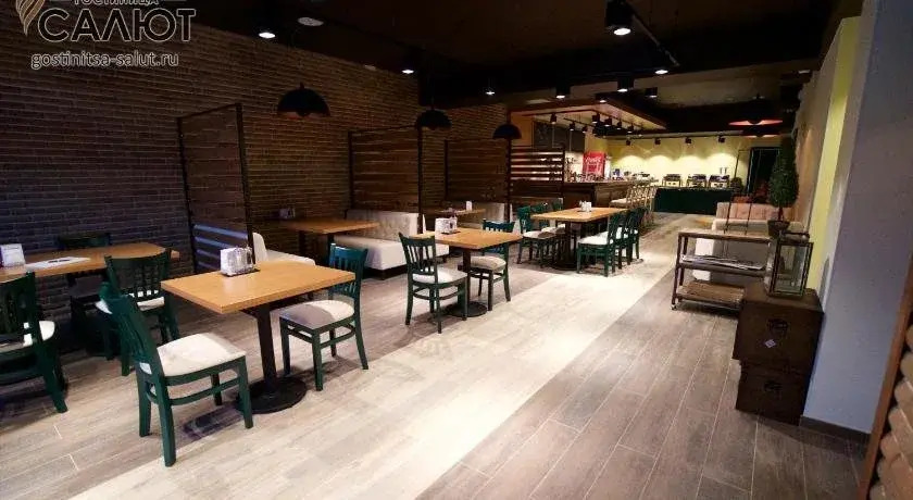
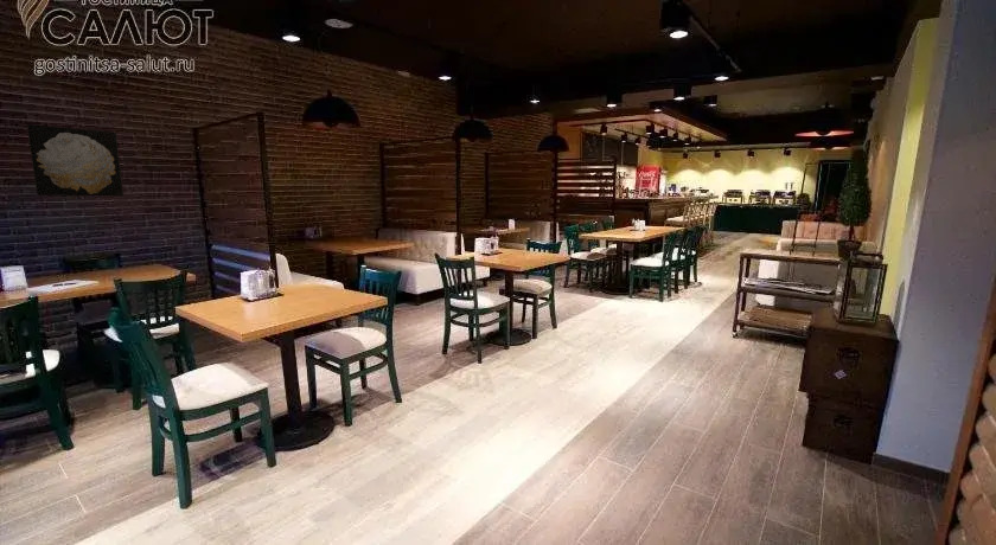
+ wall art (77, 162)
